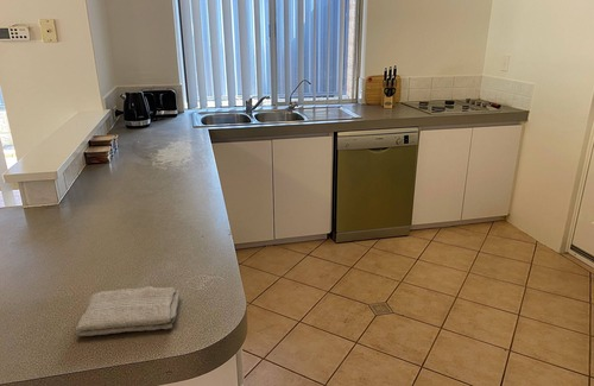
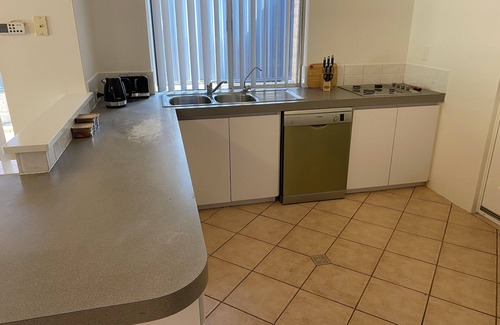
- washcloth (131, 309)
